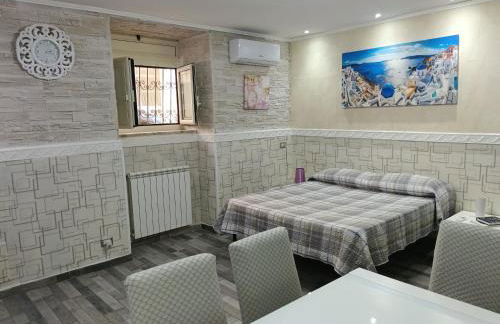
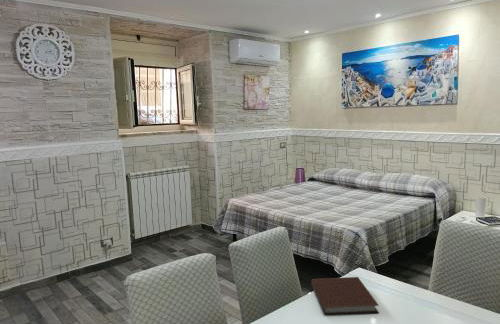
+ notebook (342, 294)
